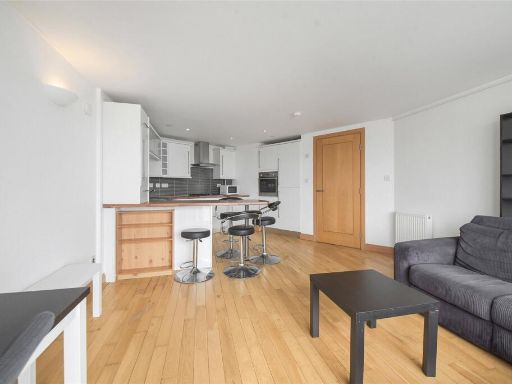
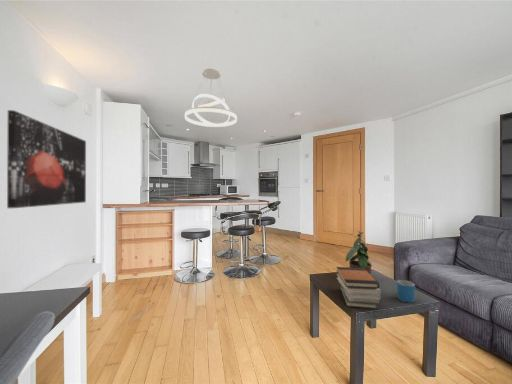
+ book stack (356, 286)
+ mug (404, 290)
+ pendant light (211, 97)
+ wall art (55, 166)
+ potted plant (358, 253)
